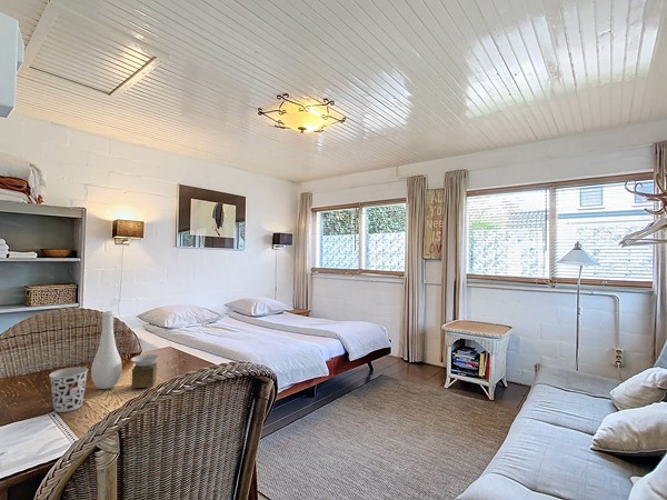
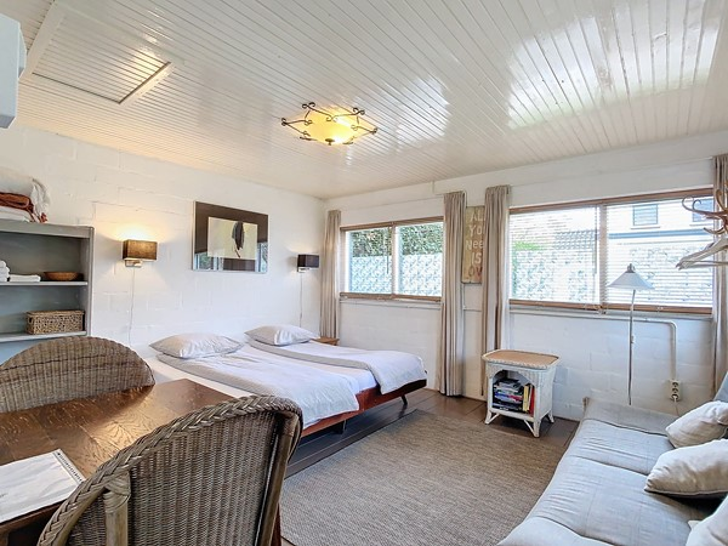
- cup (68, 389)
- vase (117, 350)
